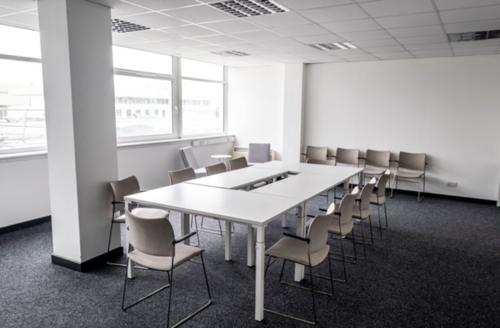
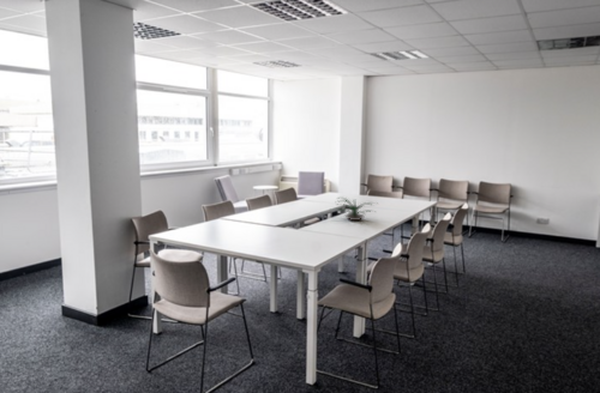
+ plant (350, 208)
